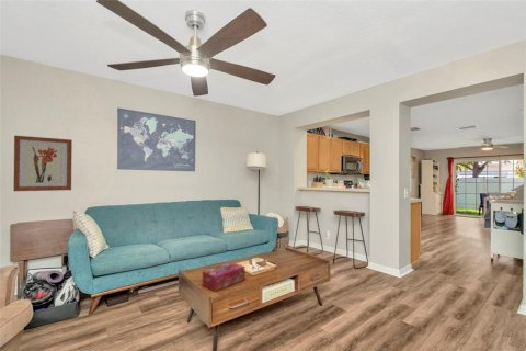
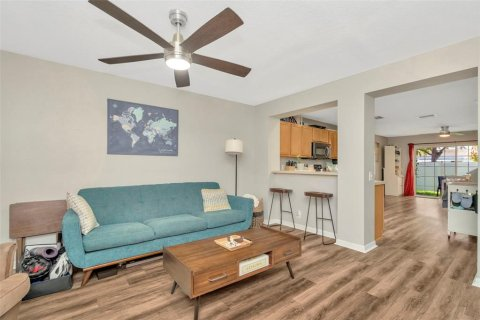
- tissue box (224, 275)
- wall art (44, 163)
